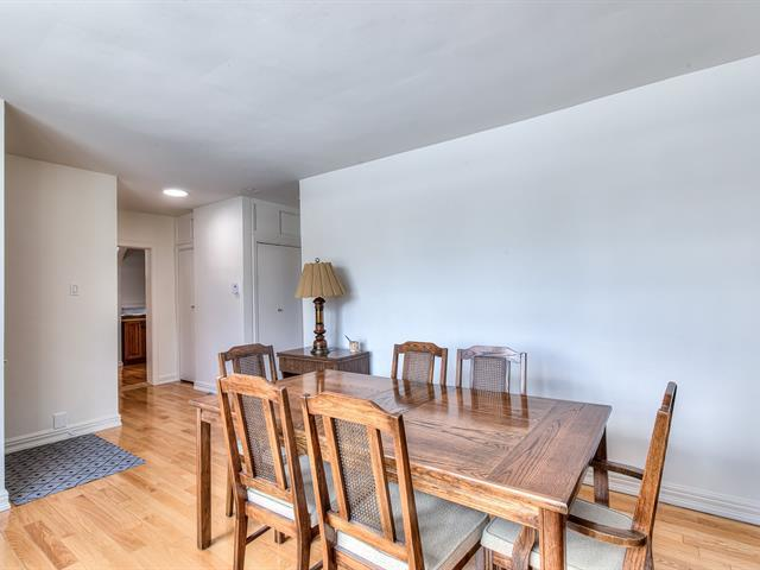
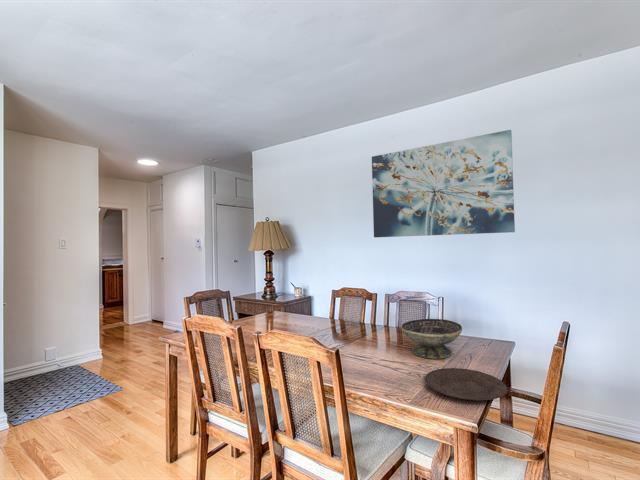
+ plate (464, 385)
+ wall art (434, 190)
+ decorative bowl (431, 338)
